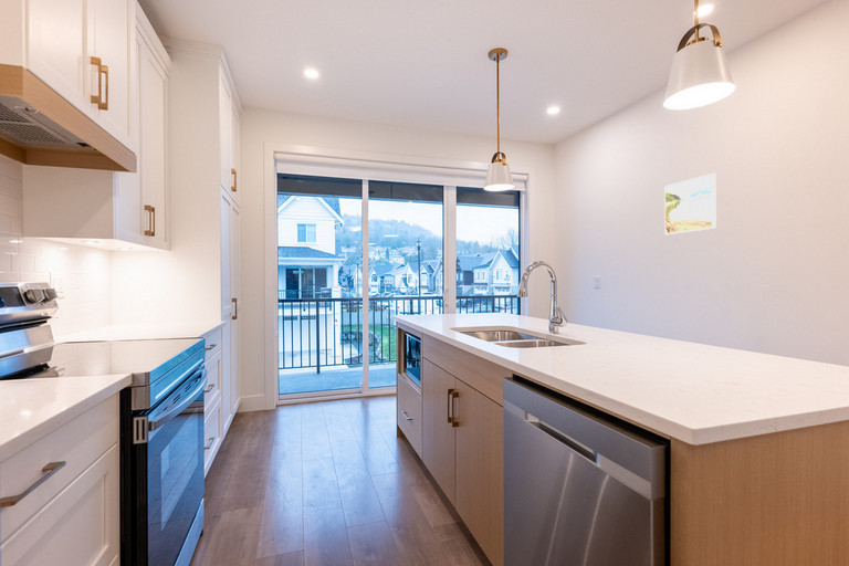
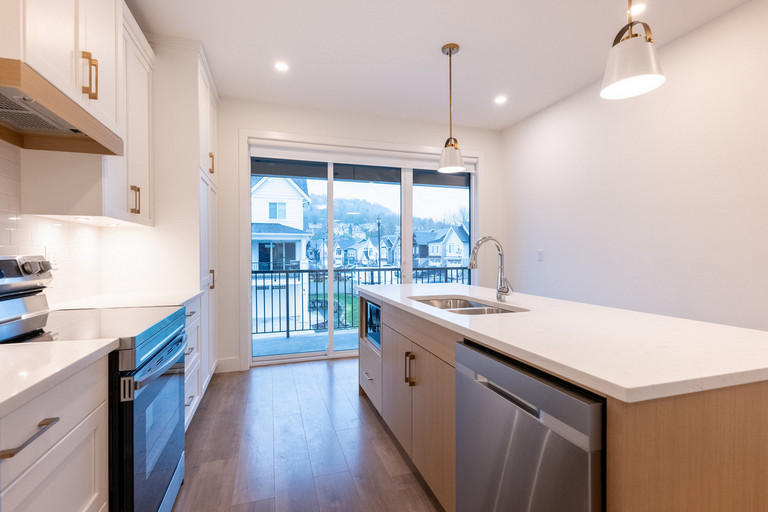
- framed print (689, 206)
